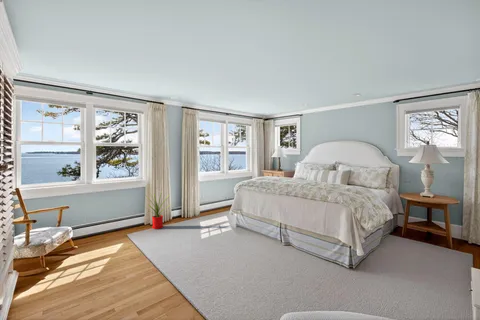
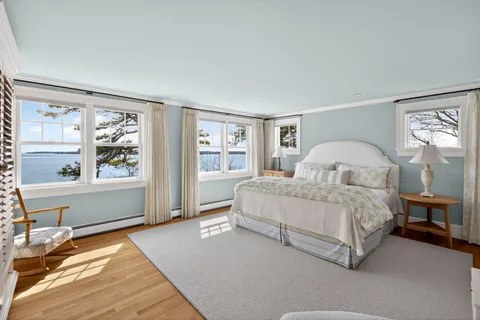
- house plant (157, 209)
